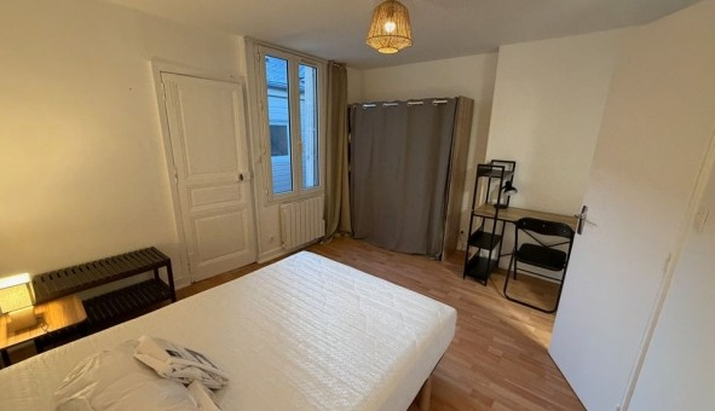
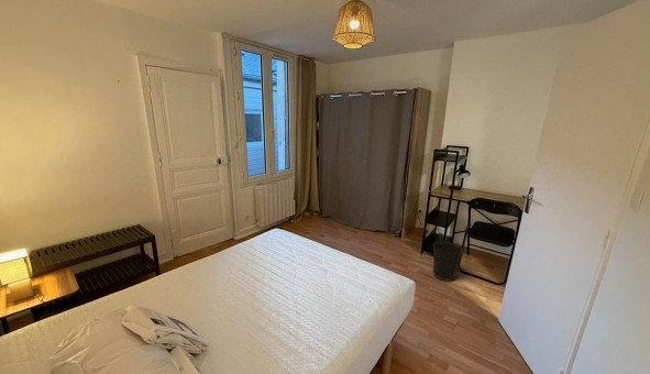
+ wastebasket (445, 261)
